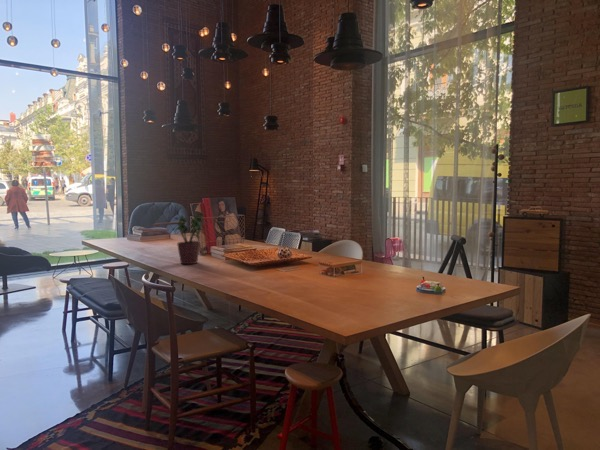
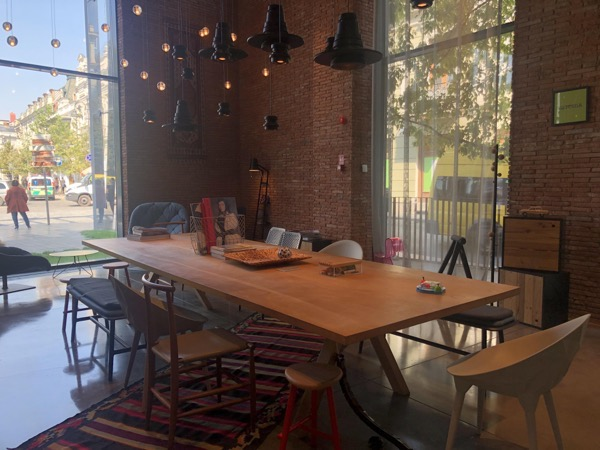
- potted plant (186, 238)
